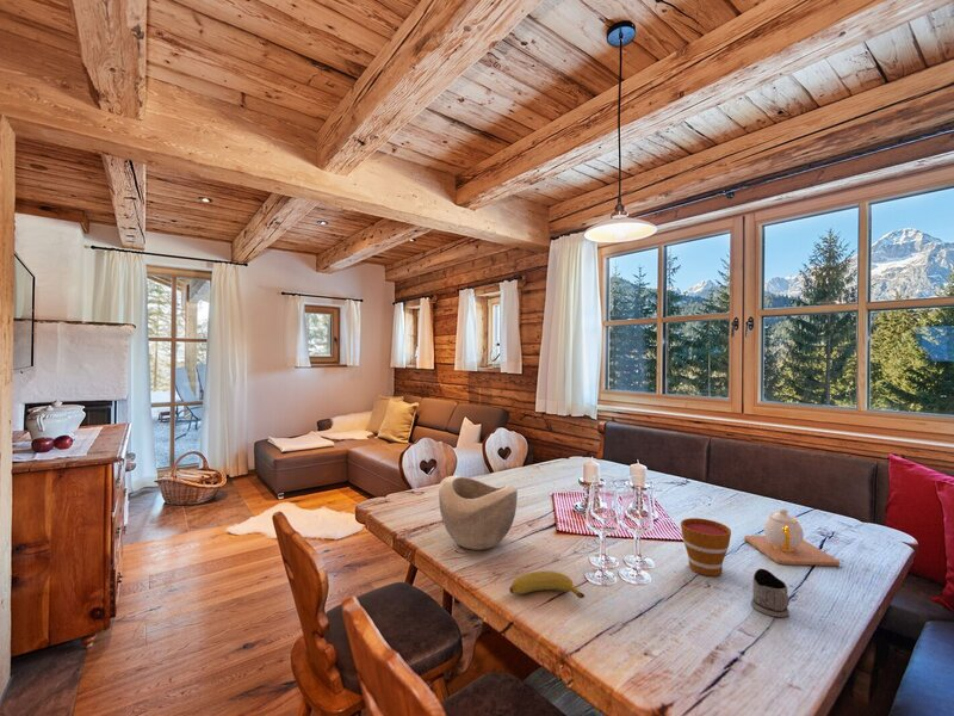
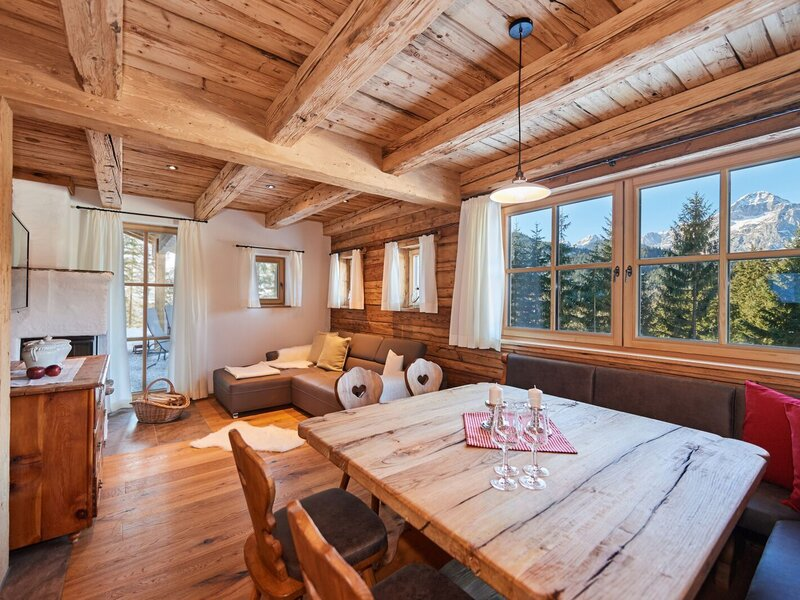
- teapot (788, 530)
- decorative bowl (477, 511)
- banana (543, 587)
- tea glass holder (773, 594)
- cup (707, 547)
